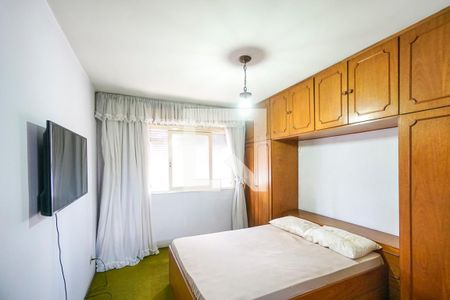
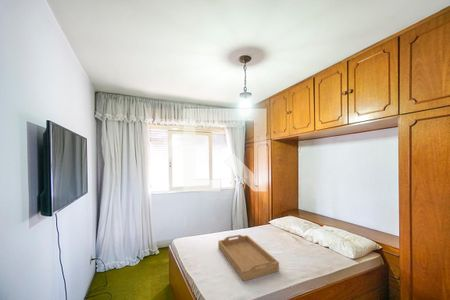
+ serving tray (245, 253)
